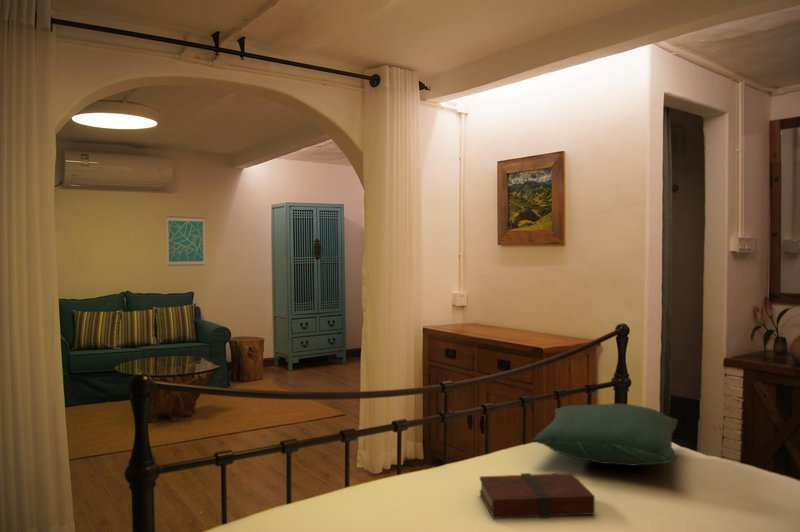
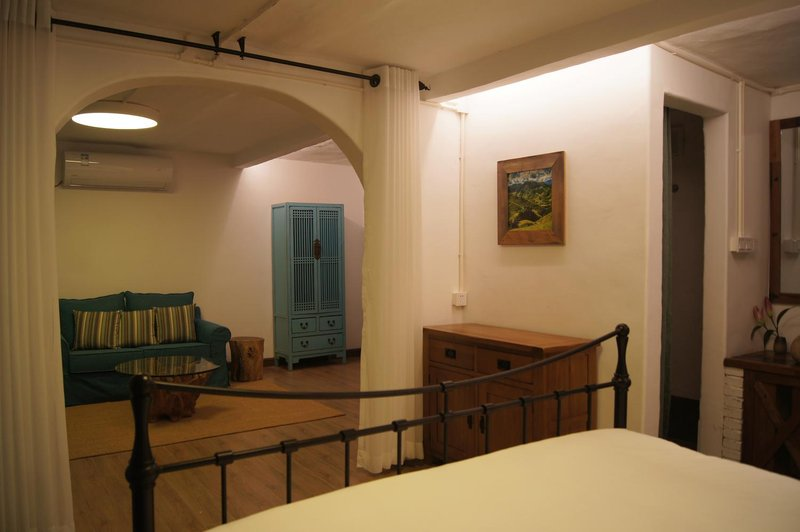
- wall art (186, 241)
- pillow (607, 431)
- book (534, 494)
